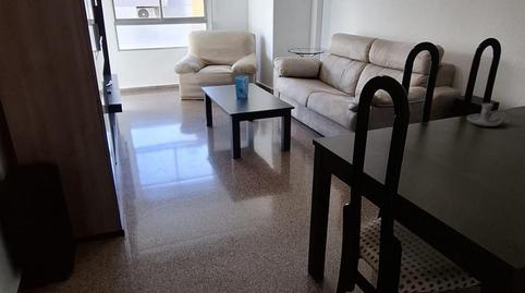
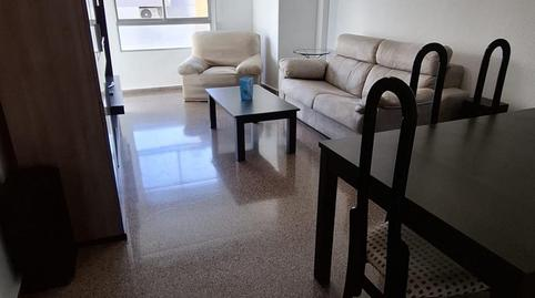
- candle holder (489, 114)
